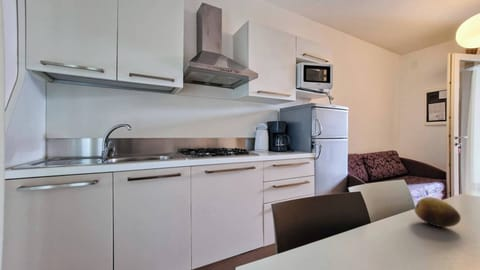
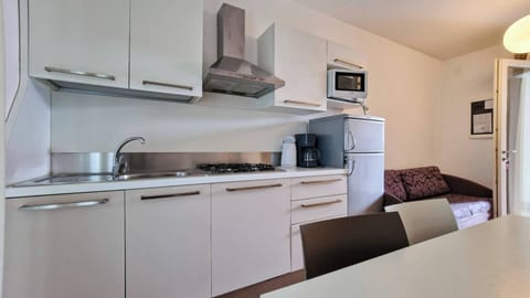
- fruit (435, 211)
